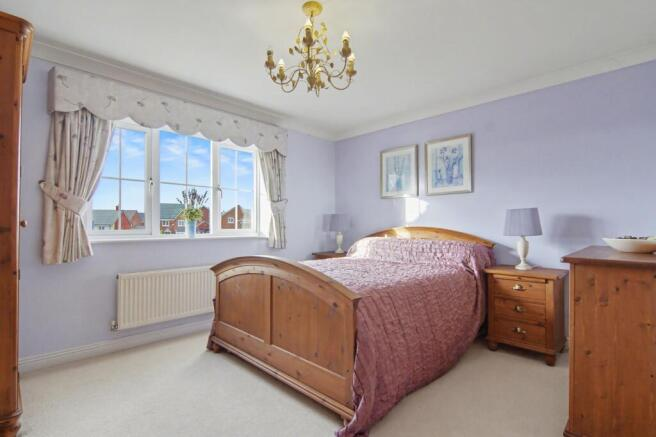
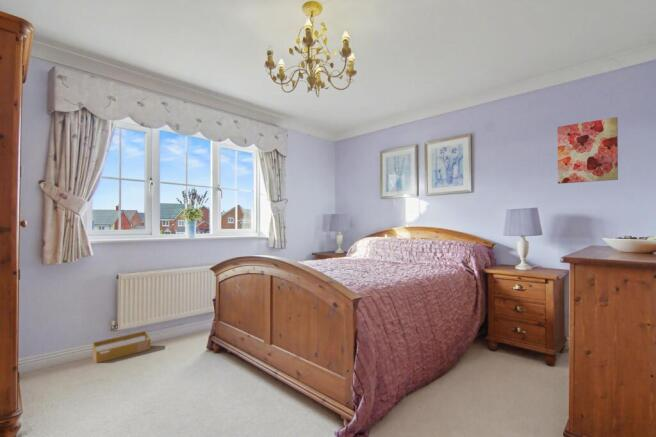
+ basket (122, 345)
+ wall art (586, 152)
